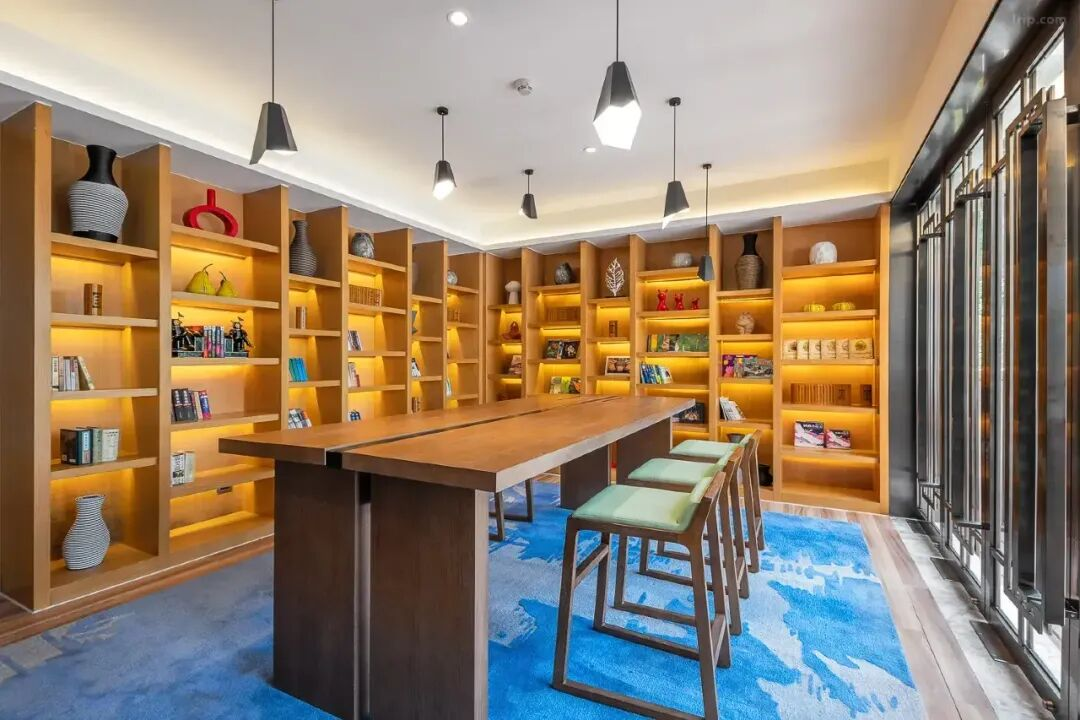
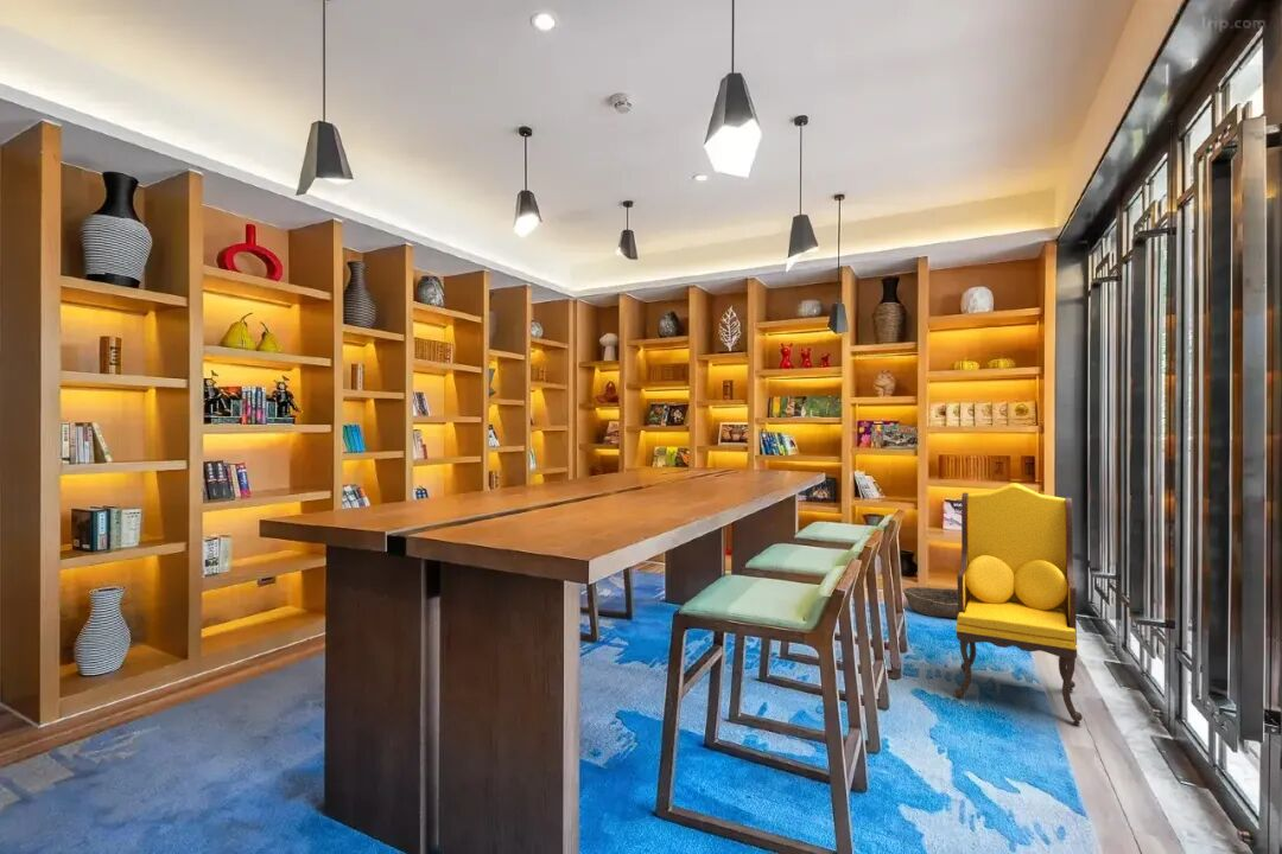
+ armchair (1015, 589)
+ basket (954, 603)
